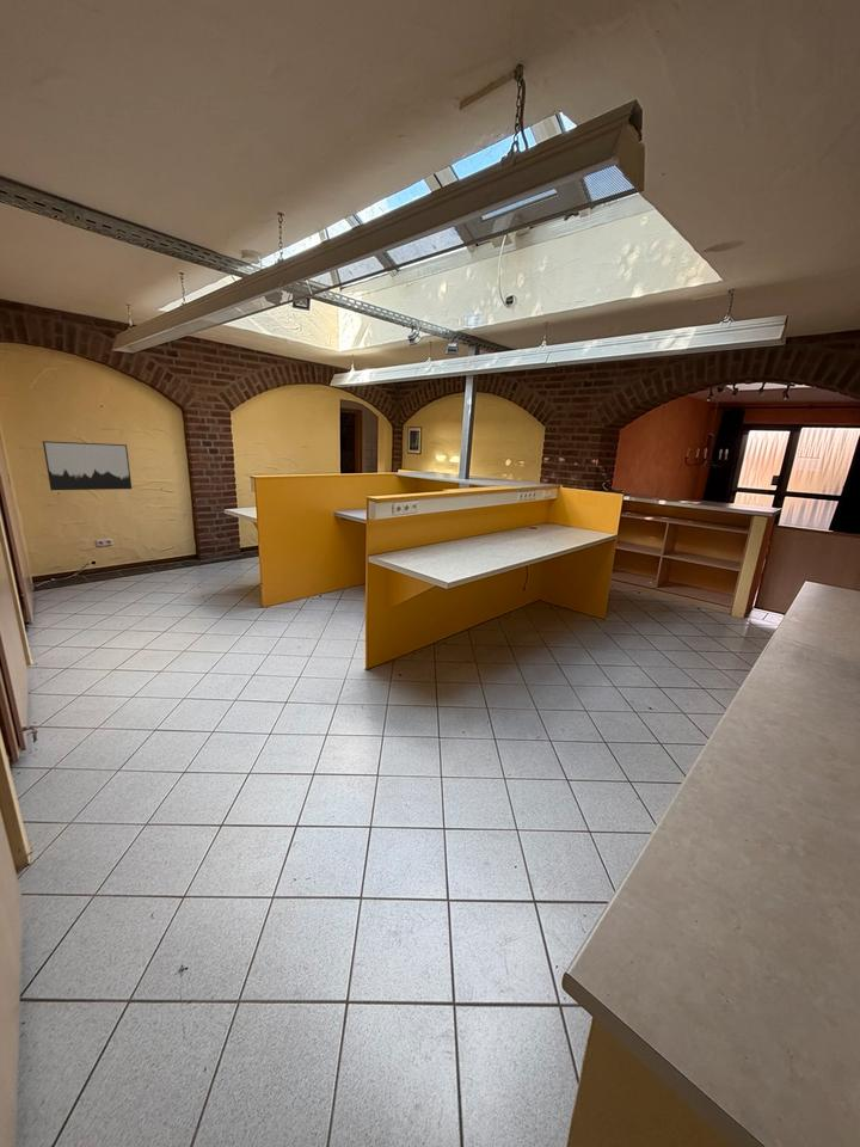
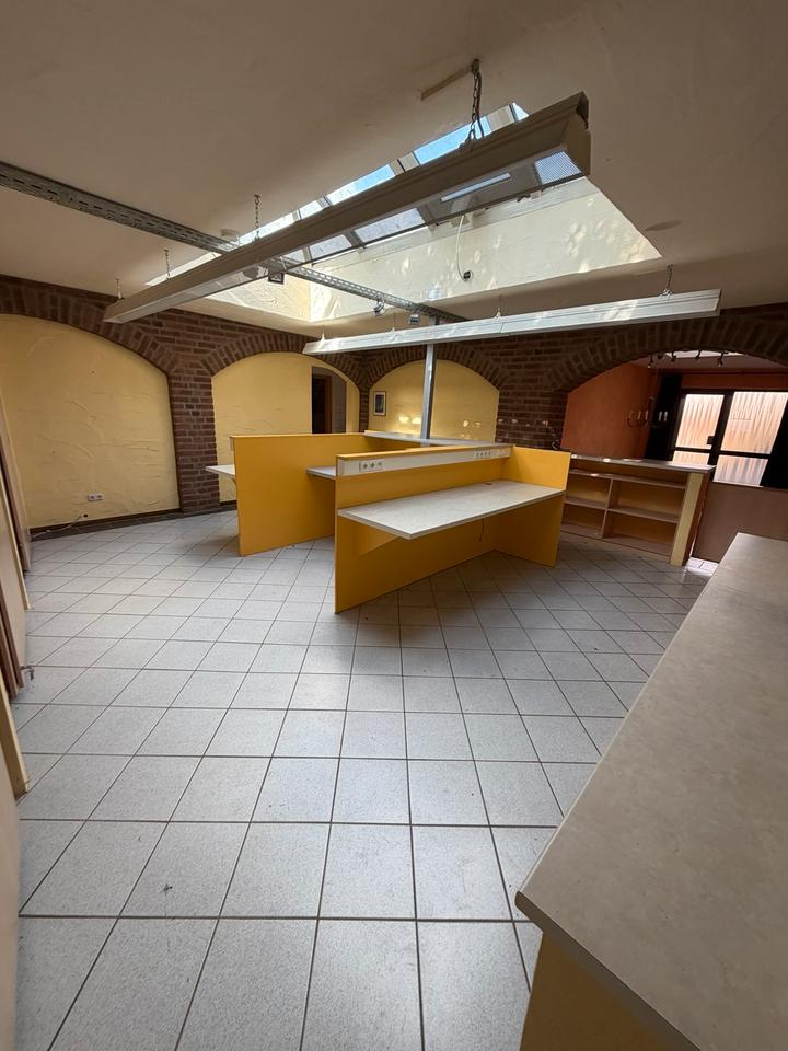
- wall art (90, 466)
